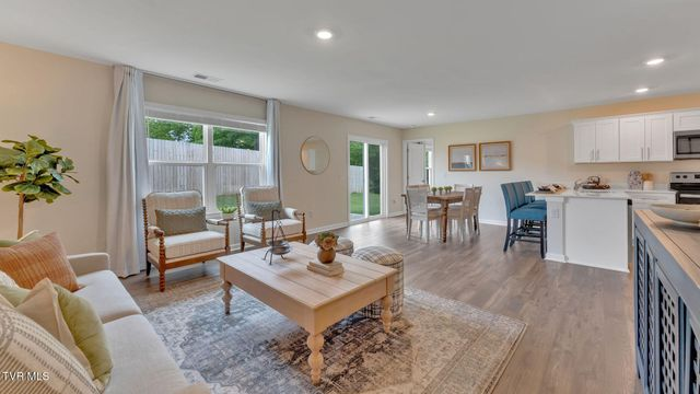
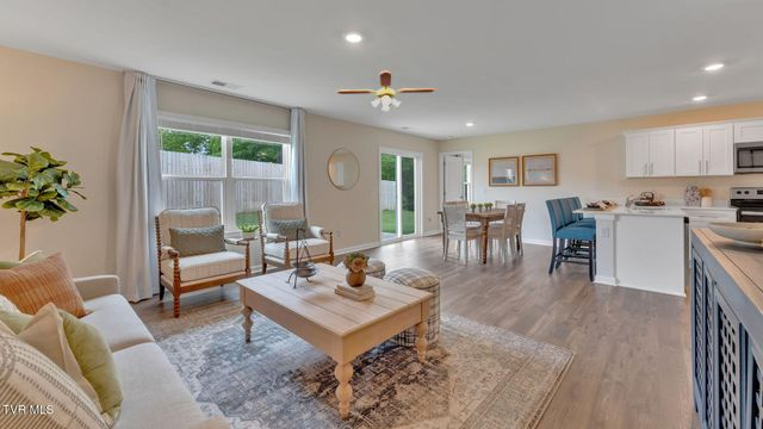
+ ceiling fan (385, 94)
